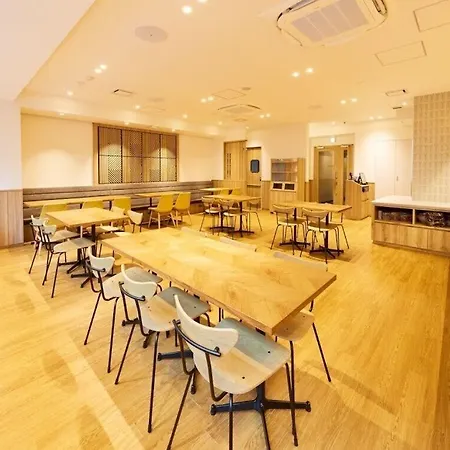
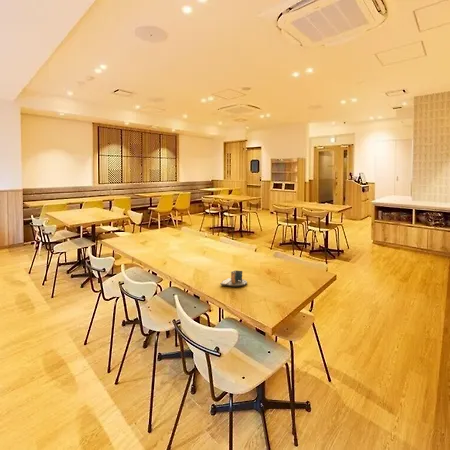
+ napkin holder (234, 277)
